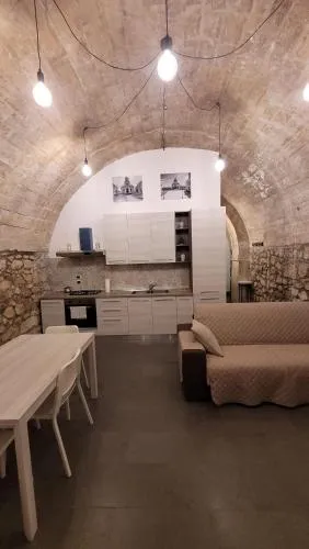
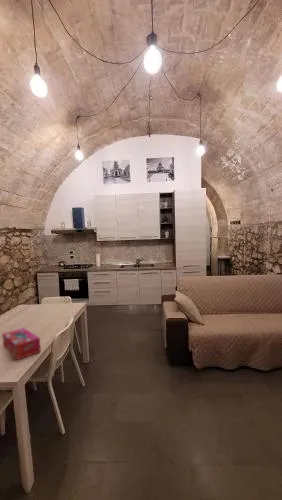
+ tissue box (21, 342)
